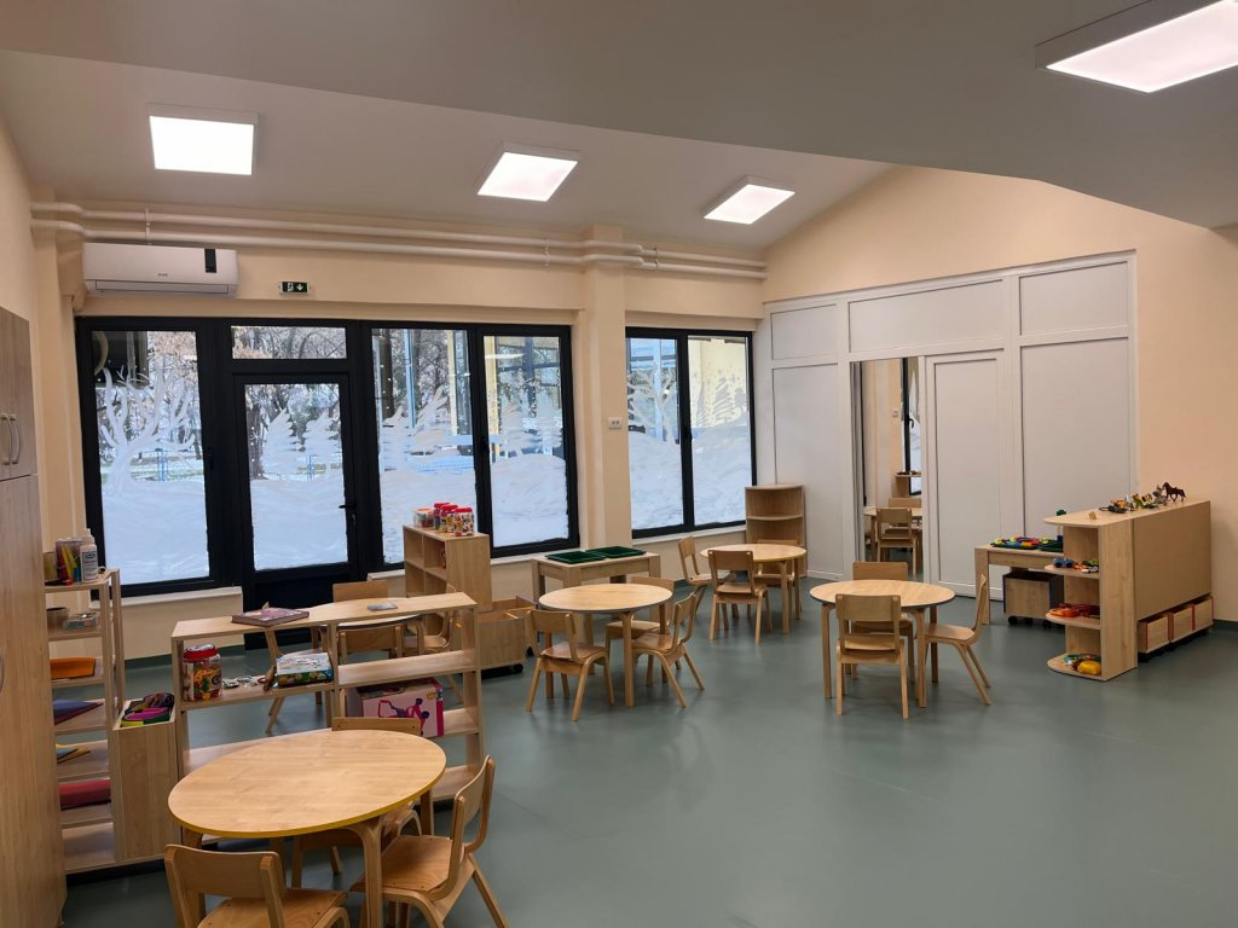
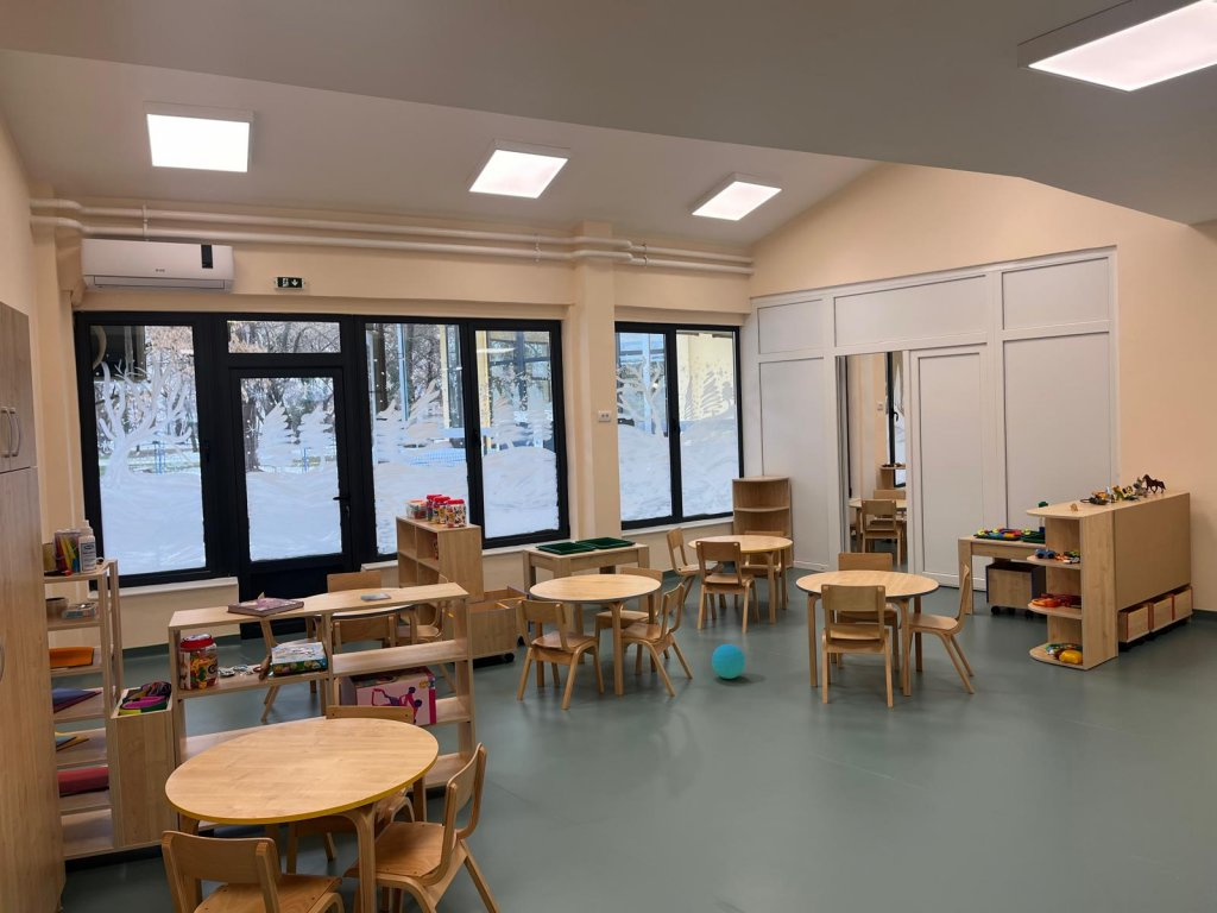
+ ball (729, 661)
